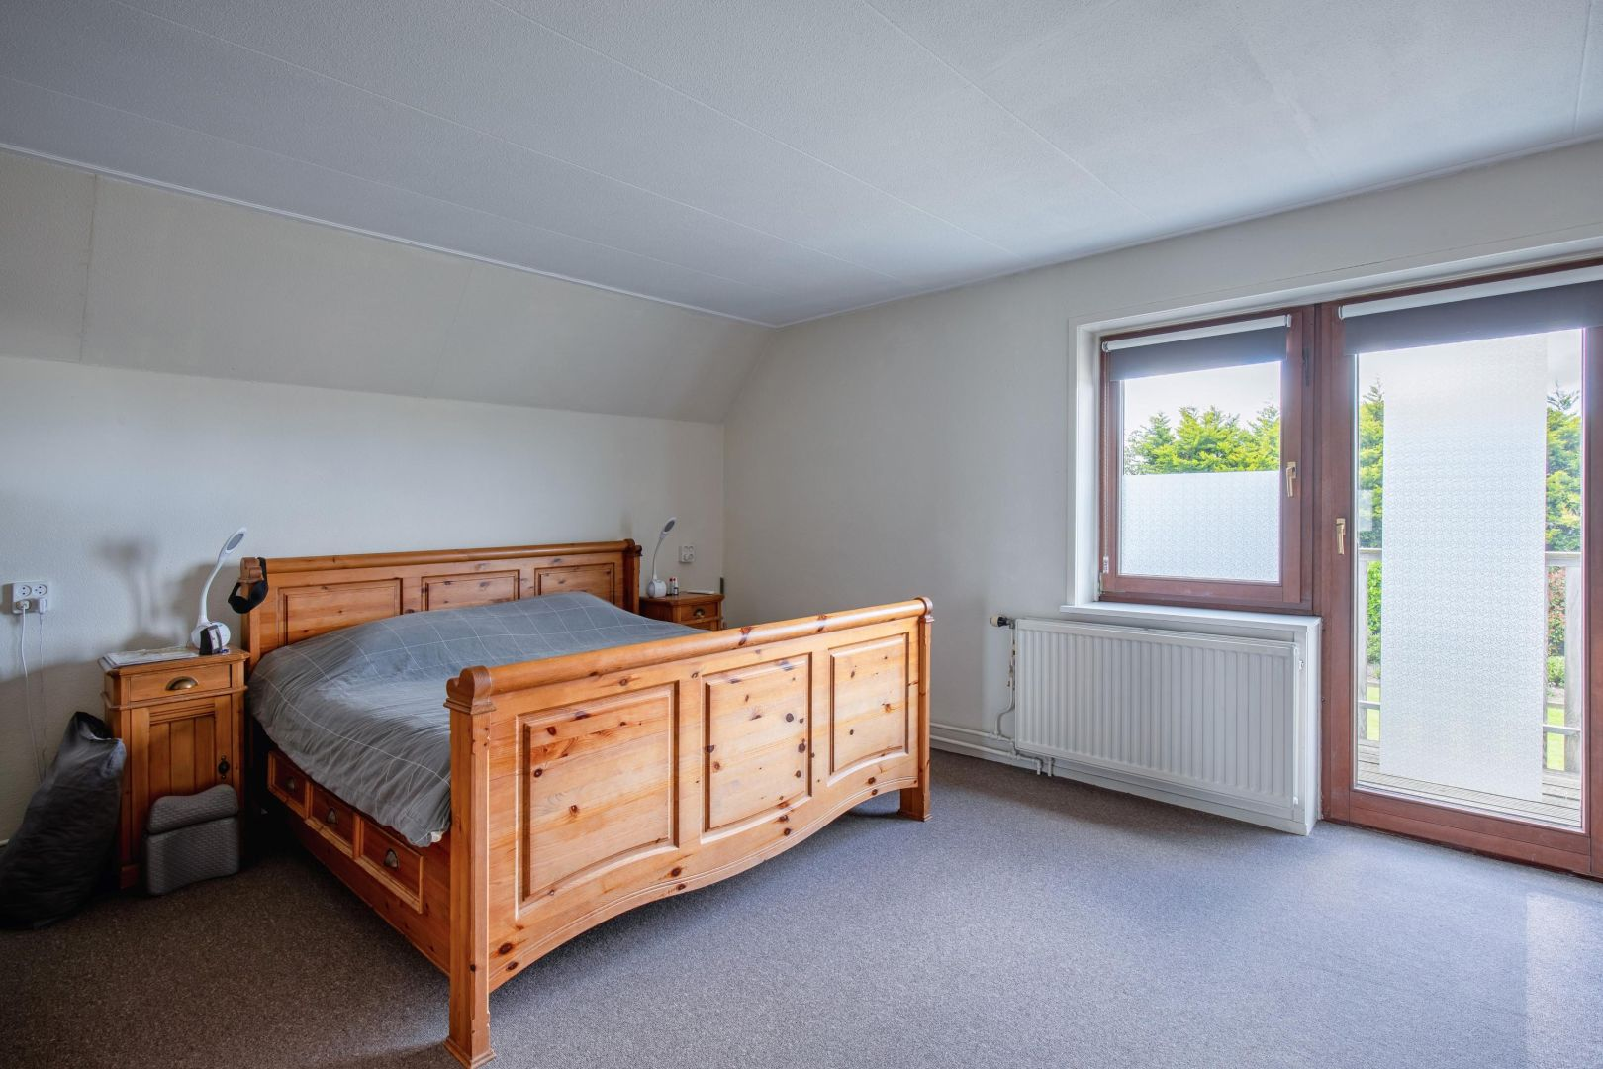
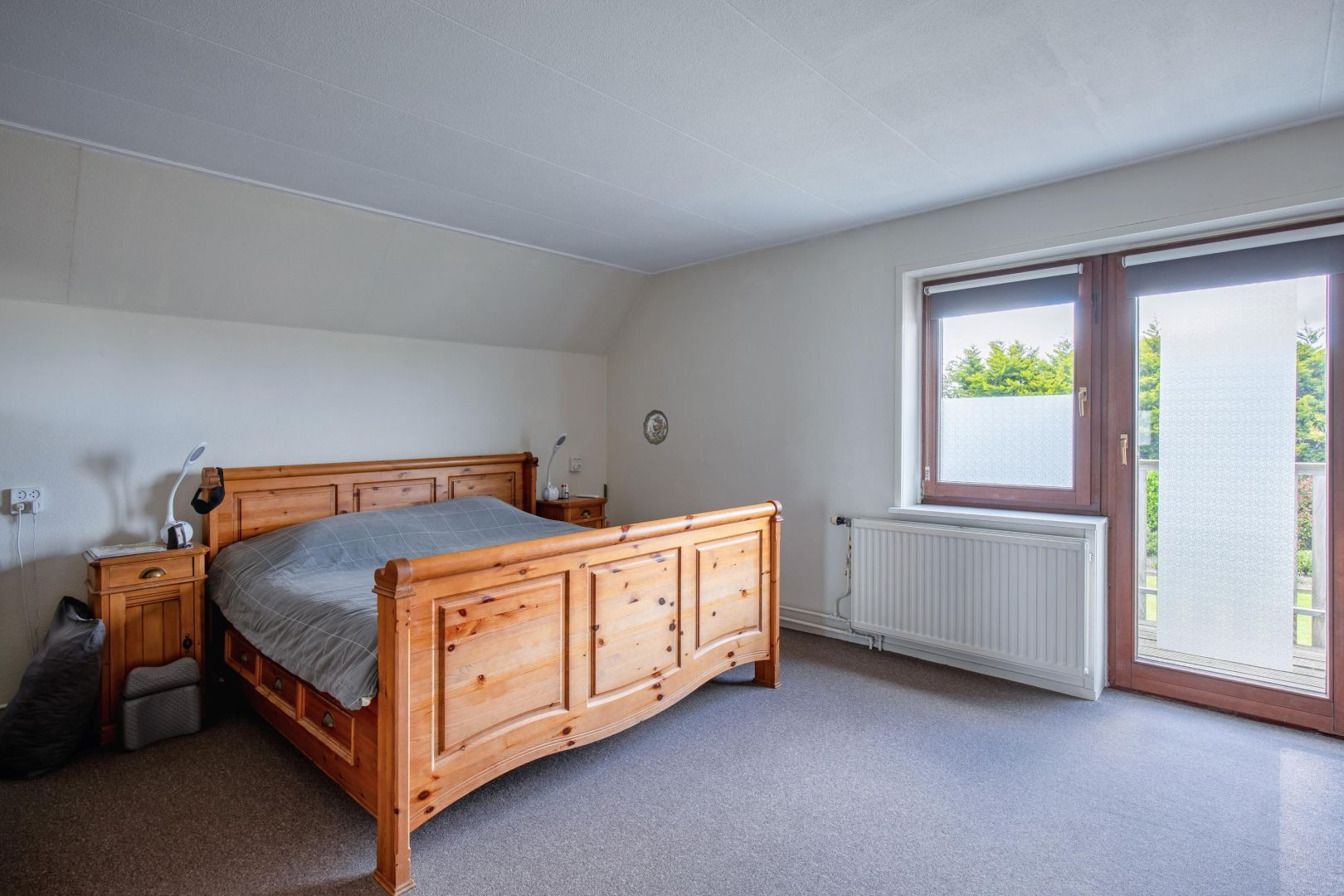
+ decorative plate (656, 427)
